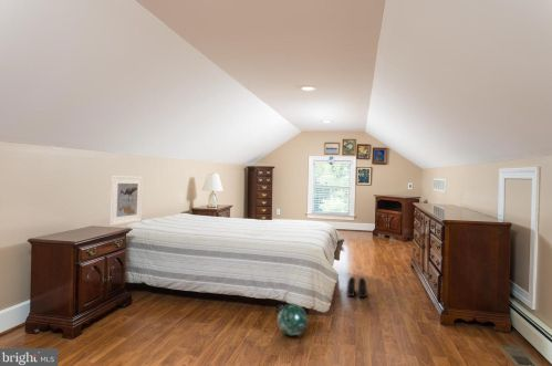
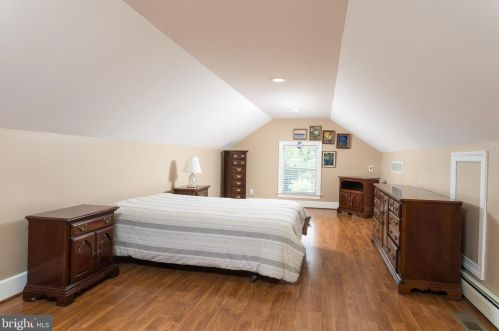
- boots (358, 285)
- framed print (127, 199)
- ball (291, 318)
